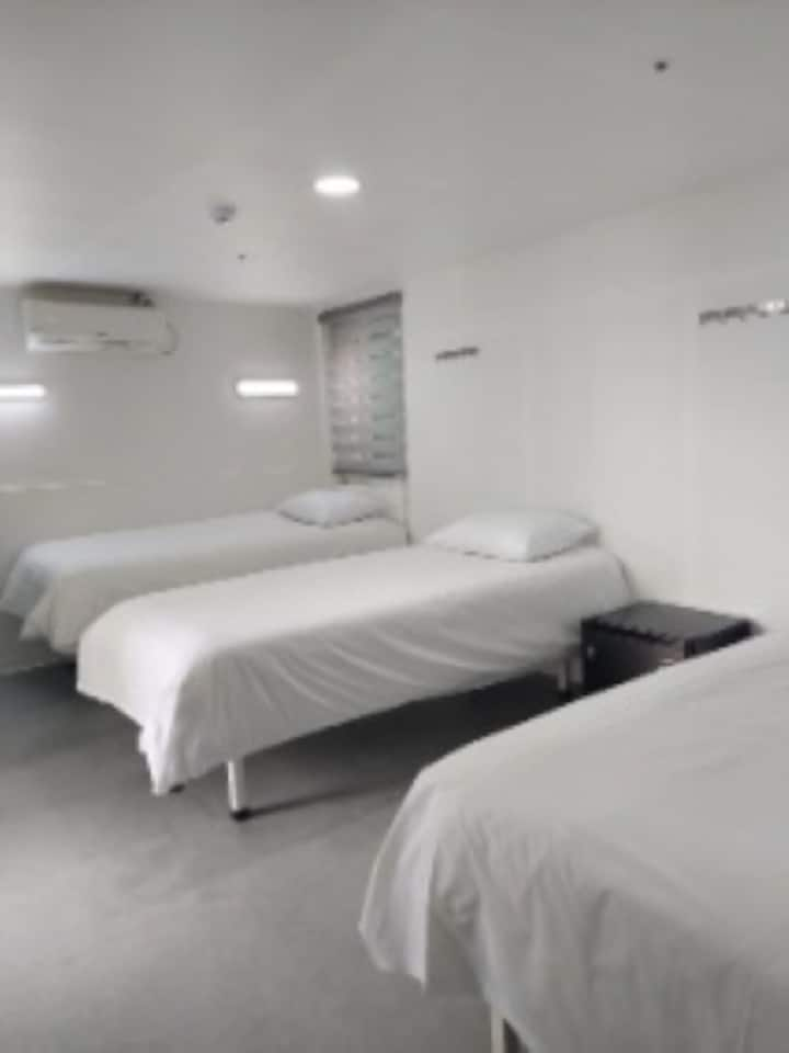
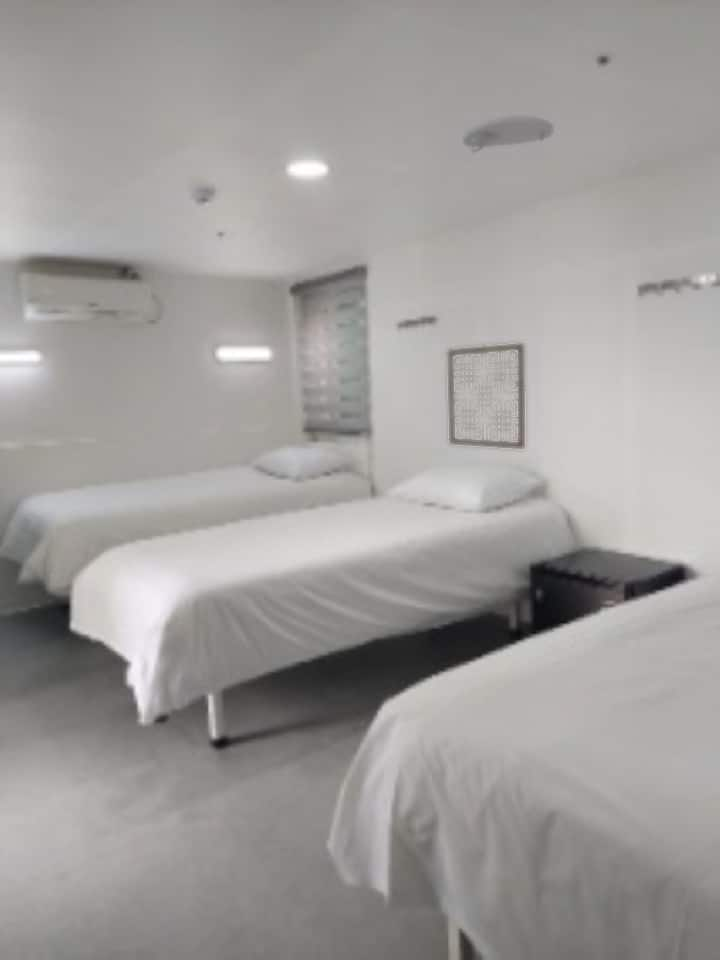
+ smoke detector (507, 137)
+ wall art (485, 394)
